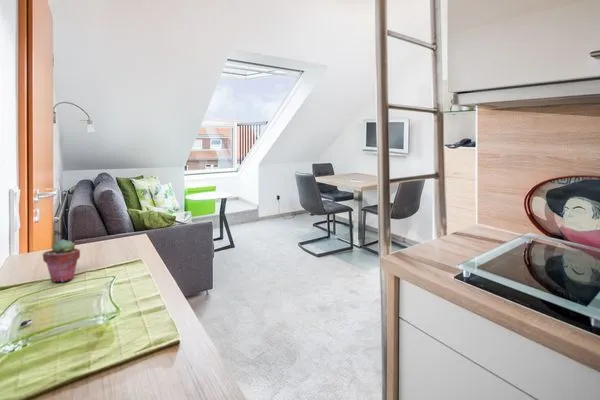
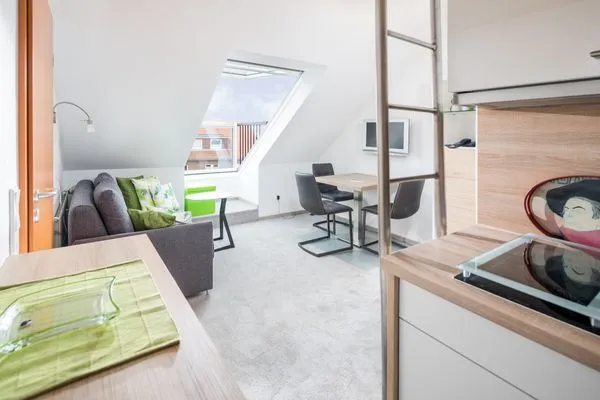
- potted succulent (62, 259)
